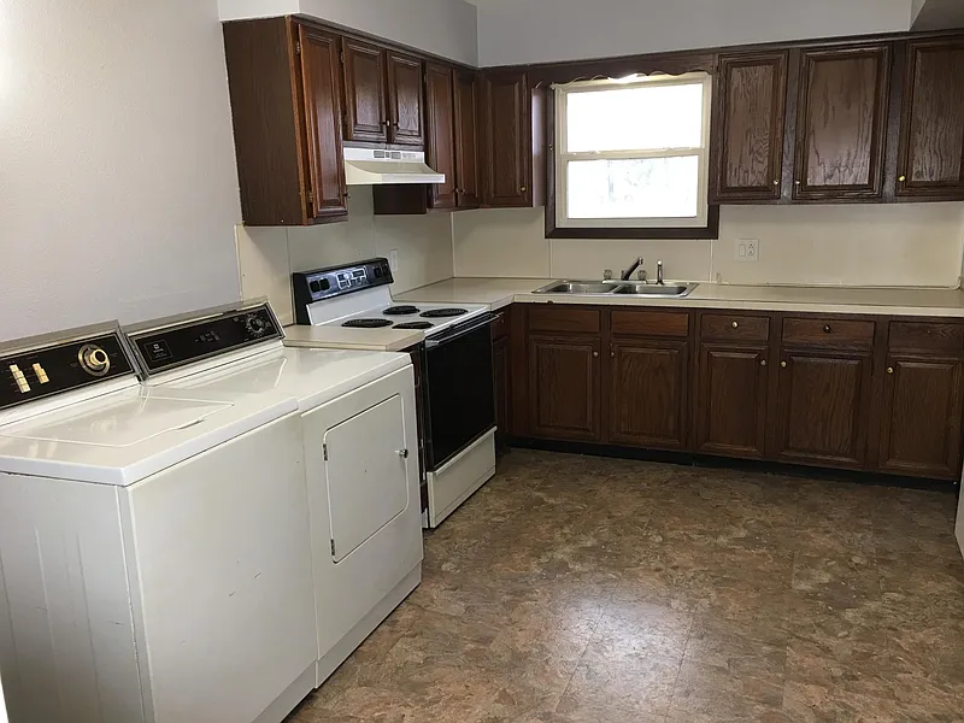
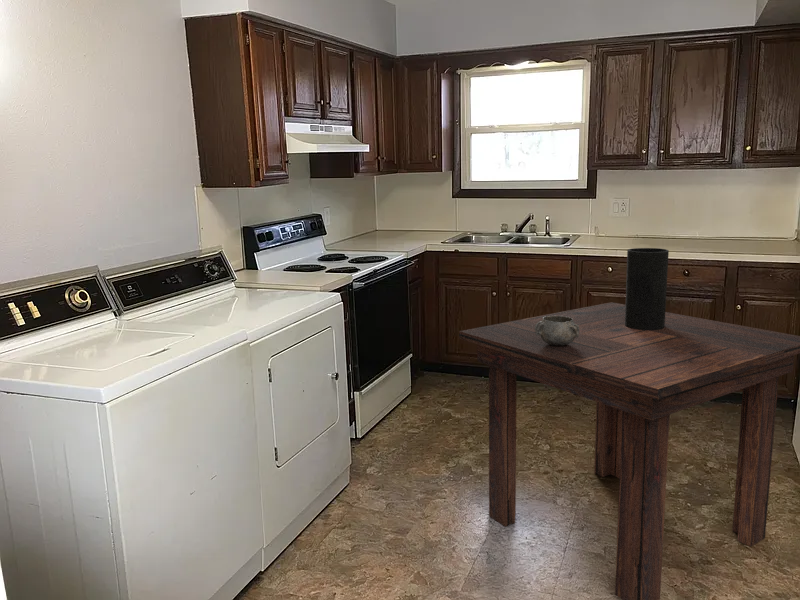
+ vase (645, 287)
+ decorative bowl (560, 330)
+ dining table (625, 433)
